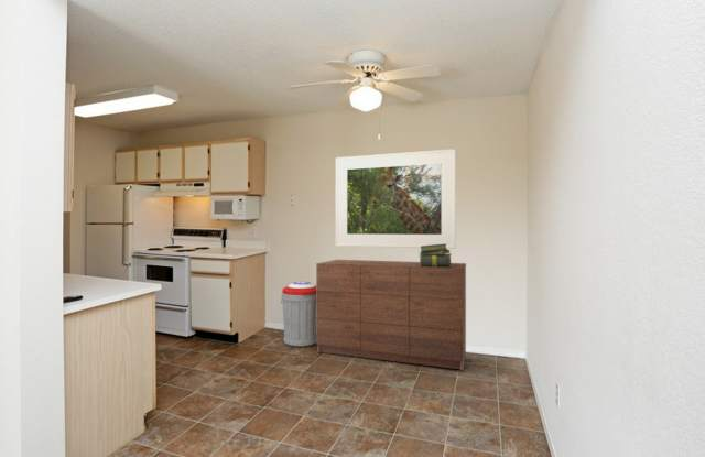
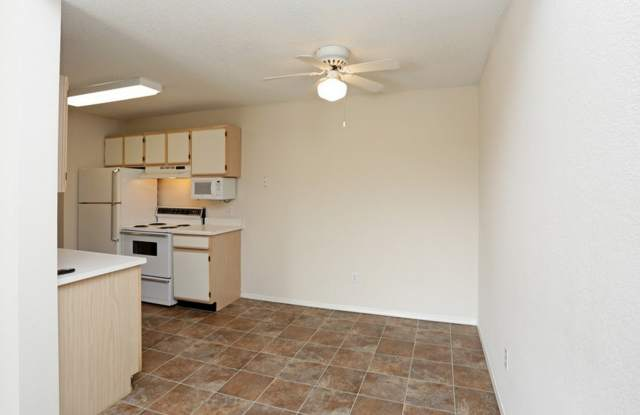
- trash can (301, 312)
- dresser (391, 307)
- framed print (392, 200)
- stack of books (434, 254)
